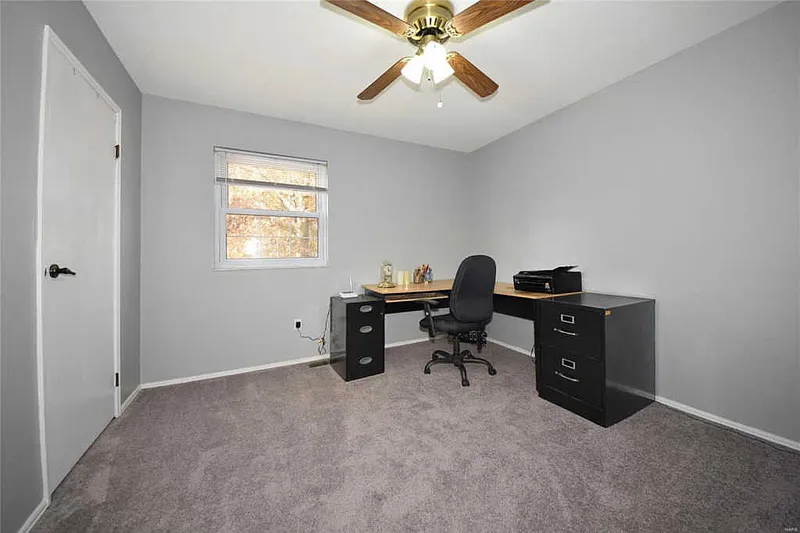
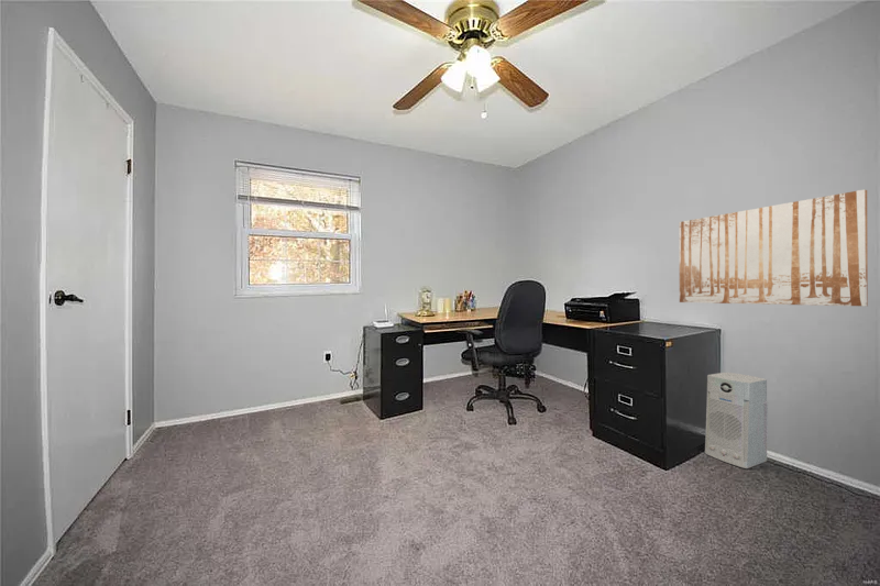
+ wall art (756, 256)
+ air purifier (736, 417)
